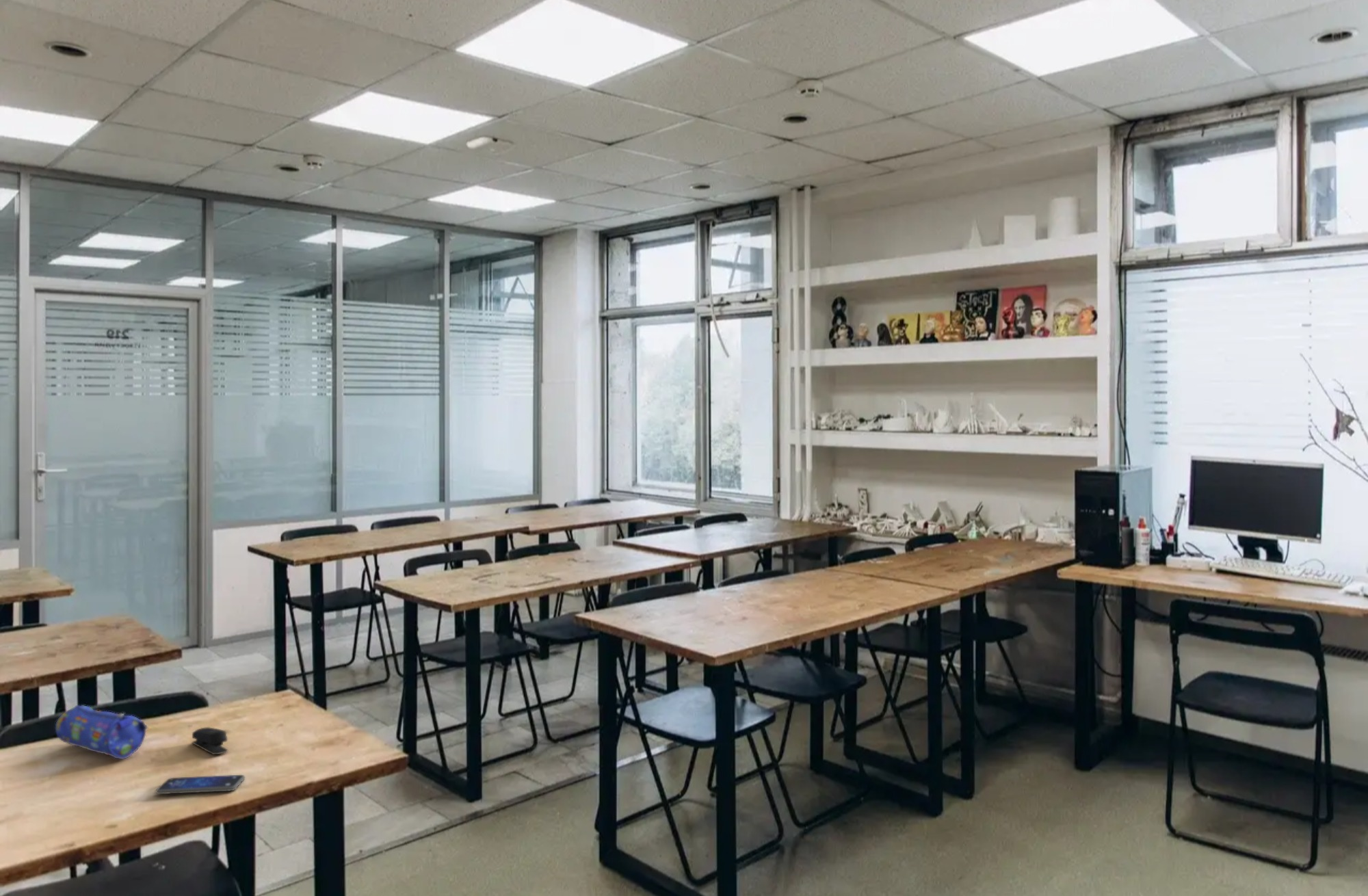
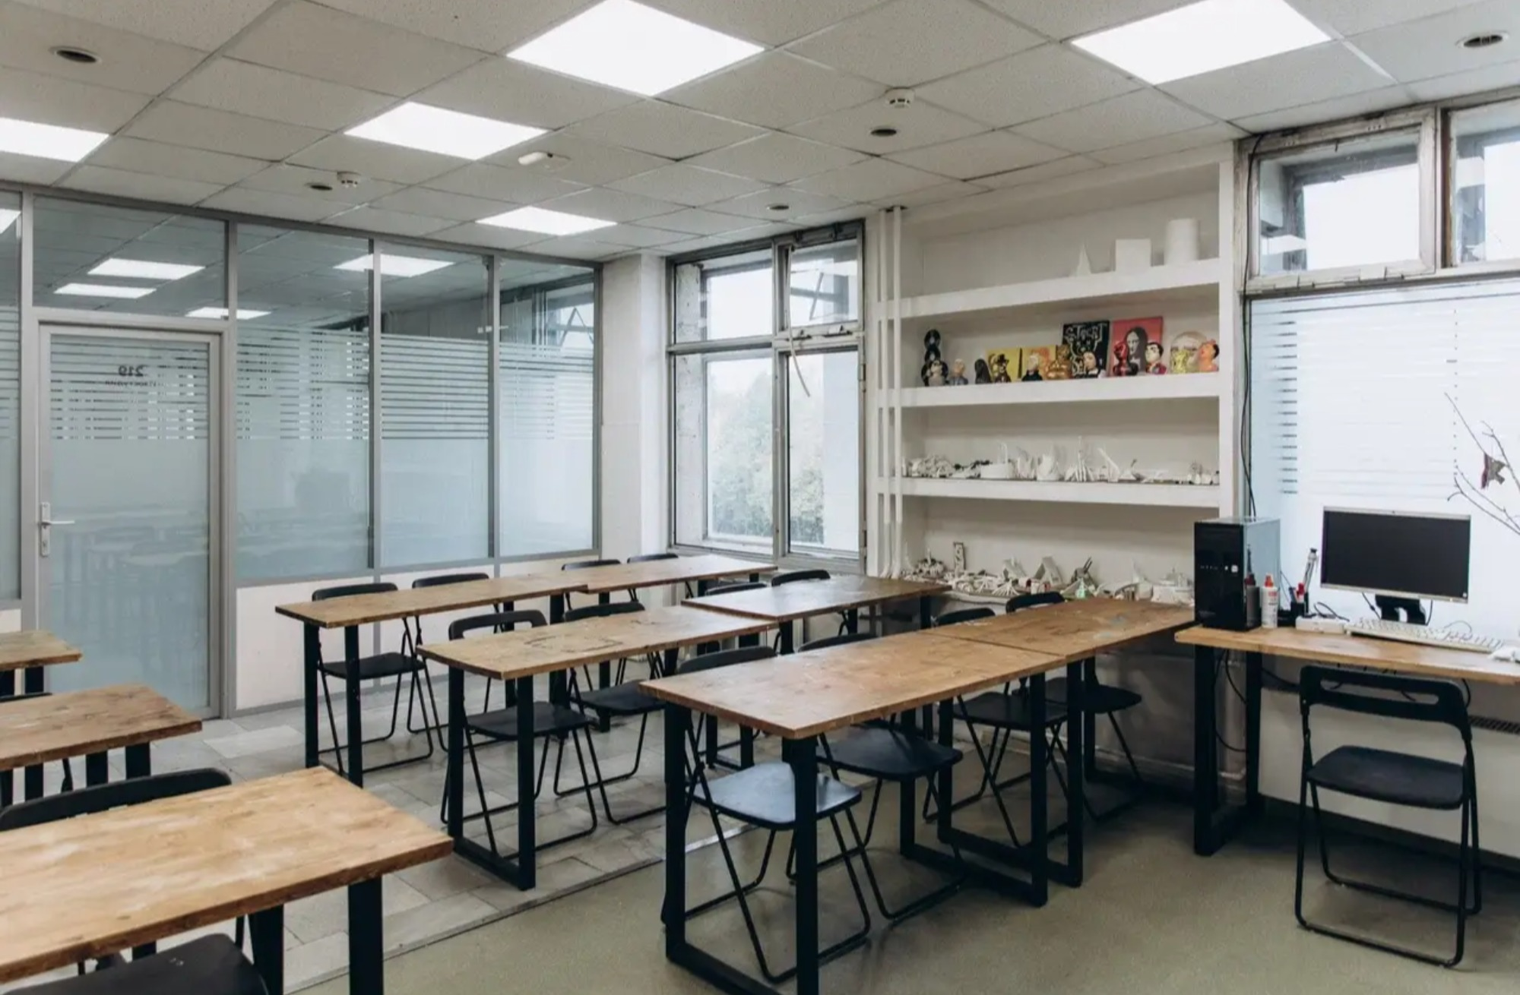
- pencil case (101, 730)
- stapler (209, 737)
- smartphone (201, 784)
